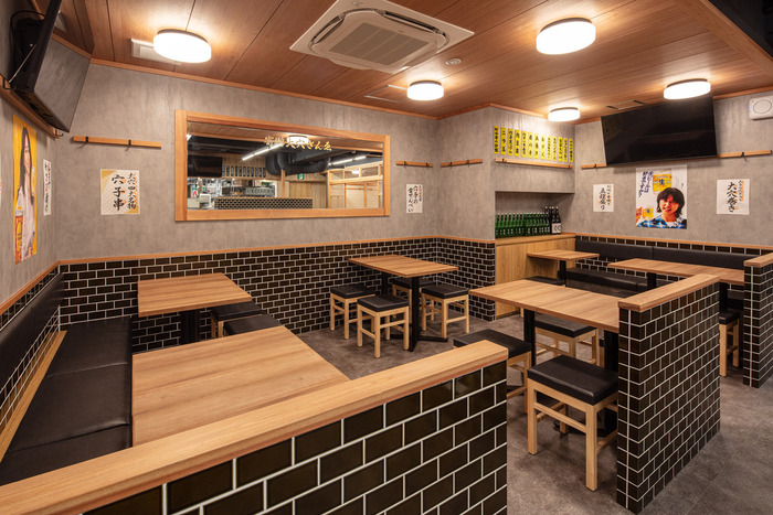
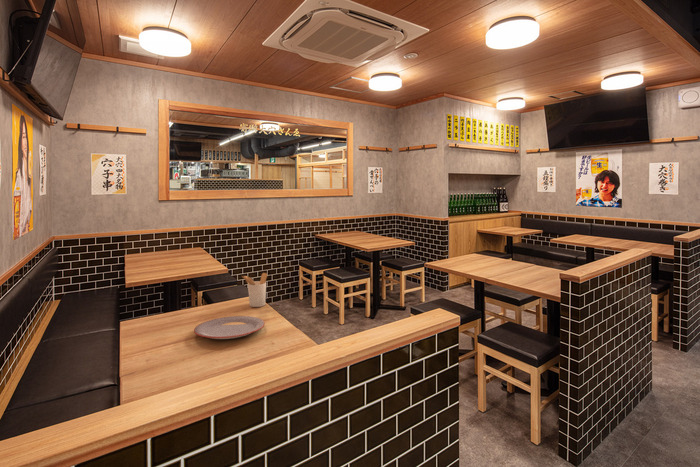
+ plate (230, 328)
+ utensil holder (254, 289)
